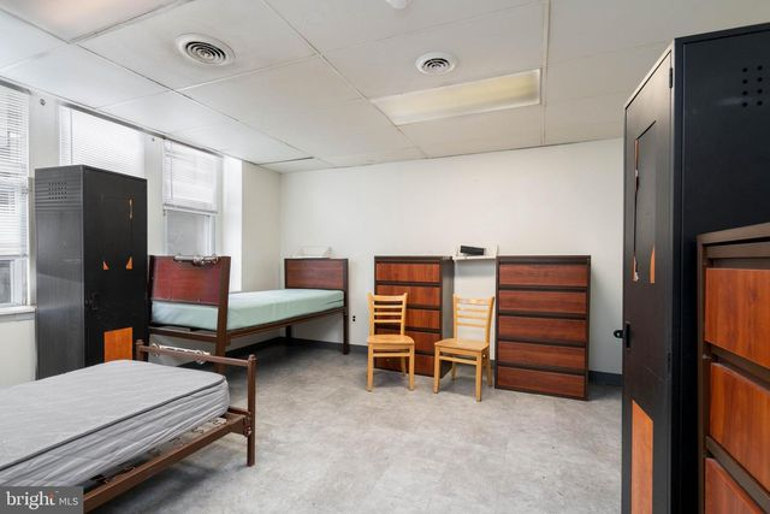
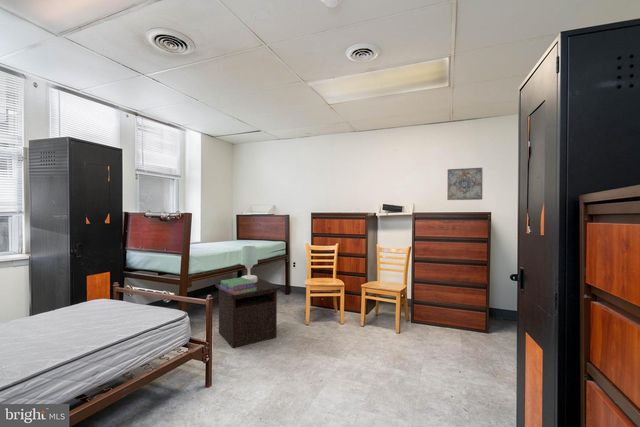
+ nightstand (247, 310)
+ stack of books (238, 285)
+ table lamp (249, 263)
+ wall art (464, 184)
